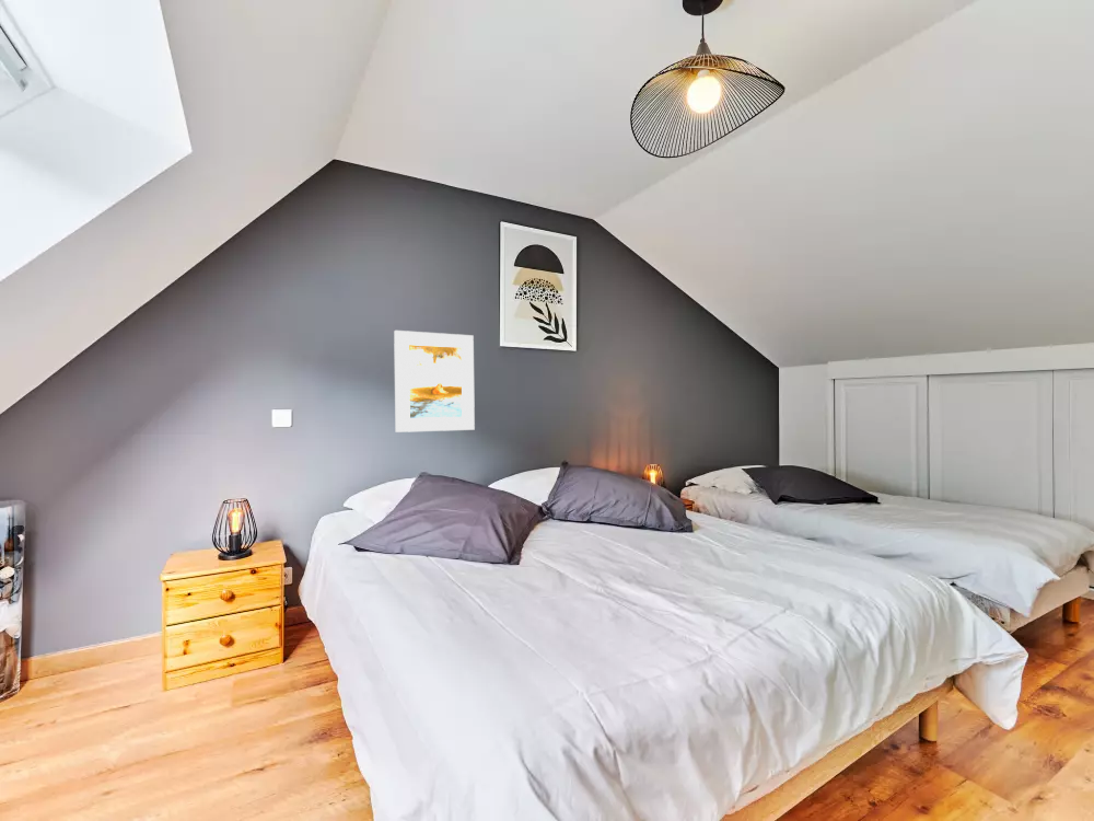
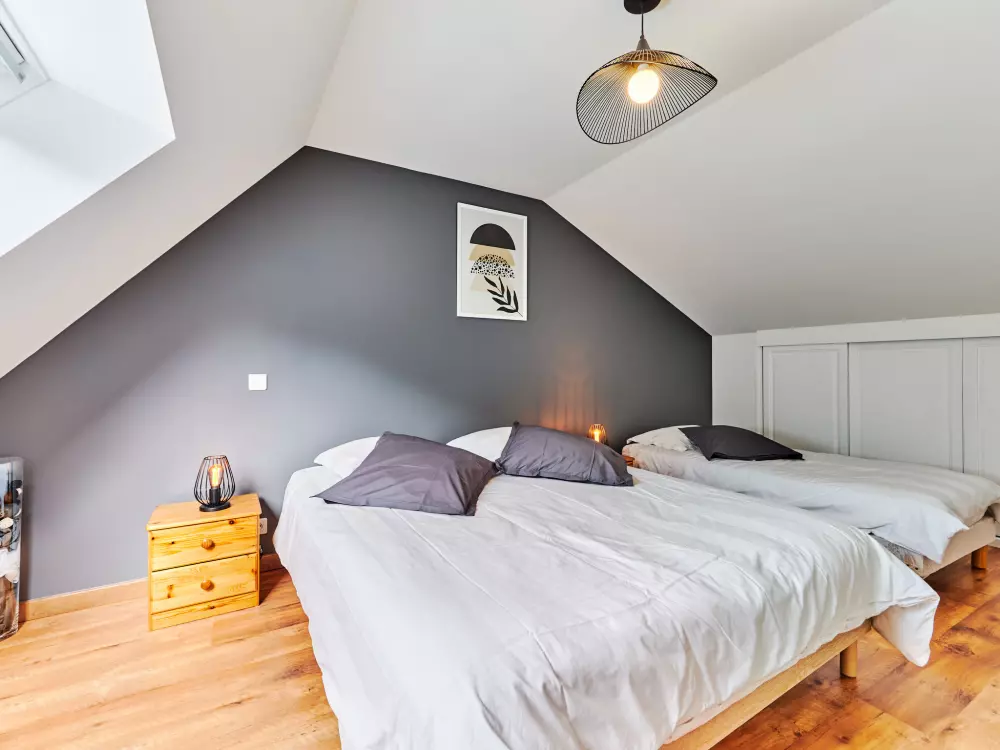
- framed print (435, 382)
